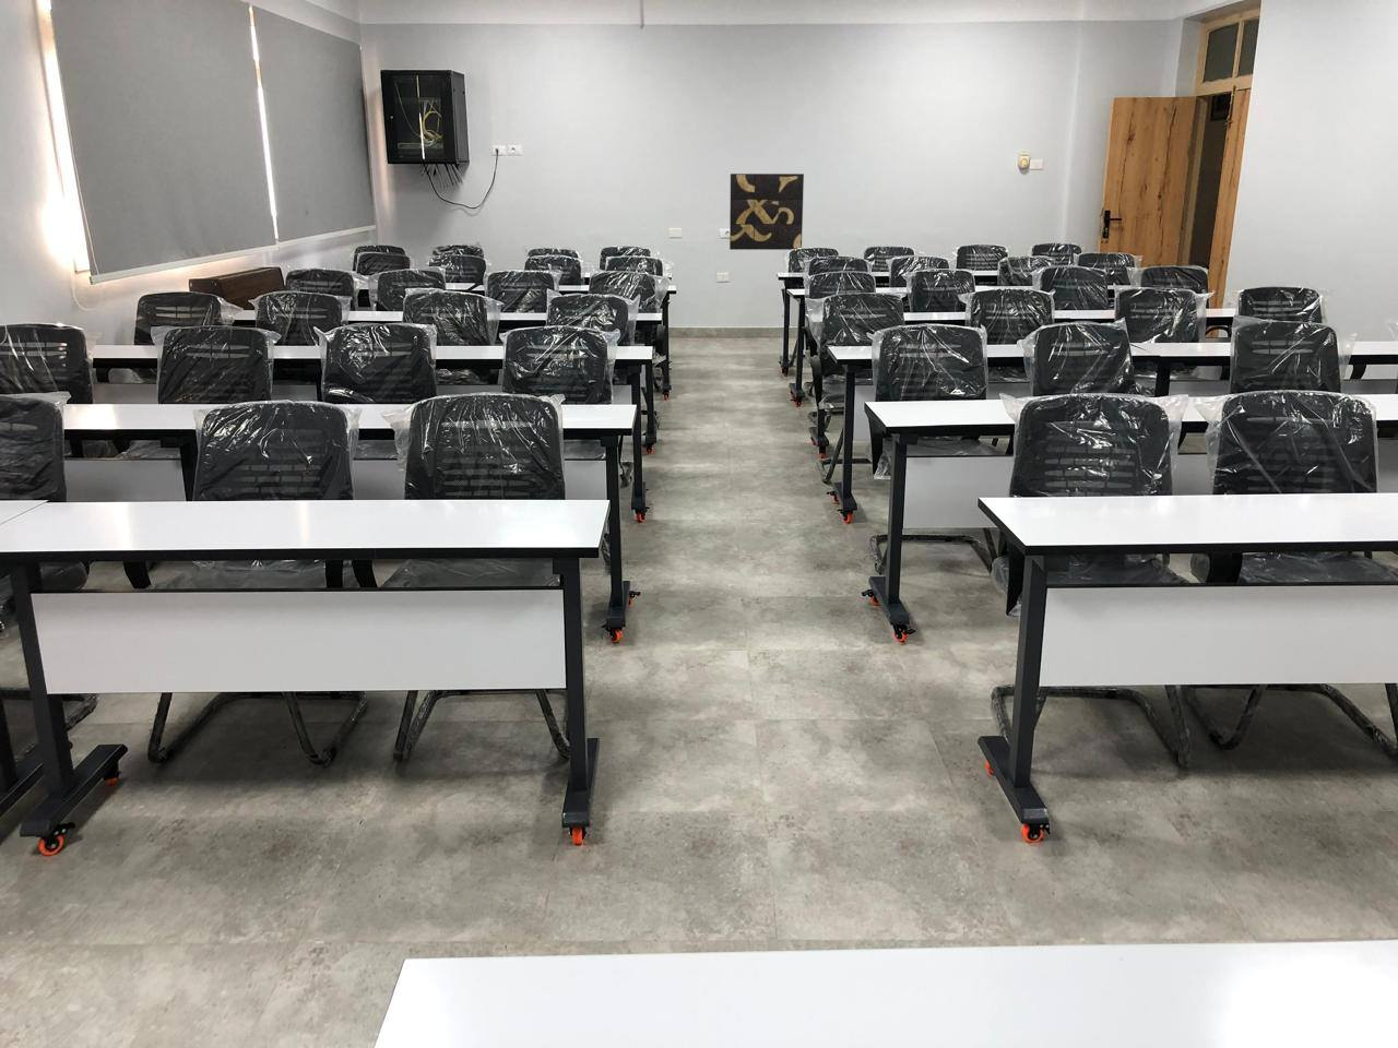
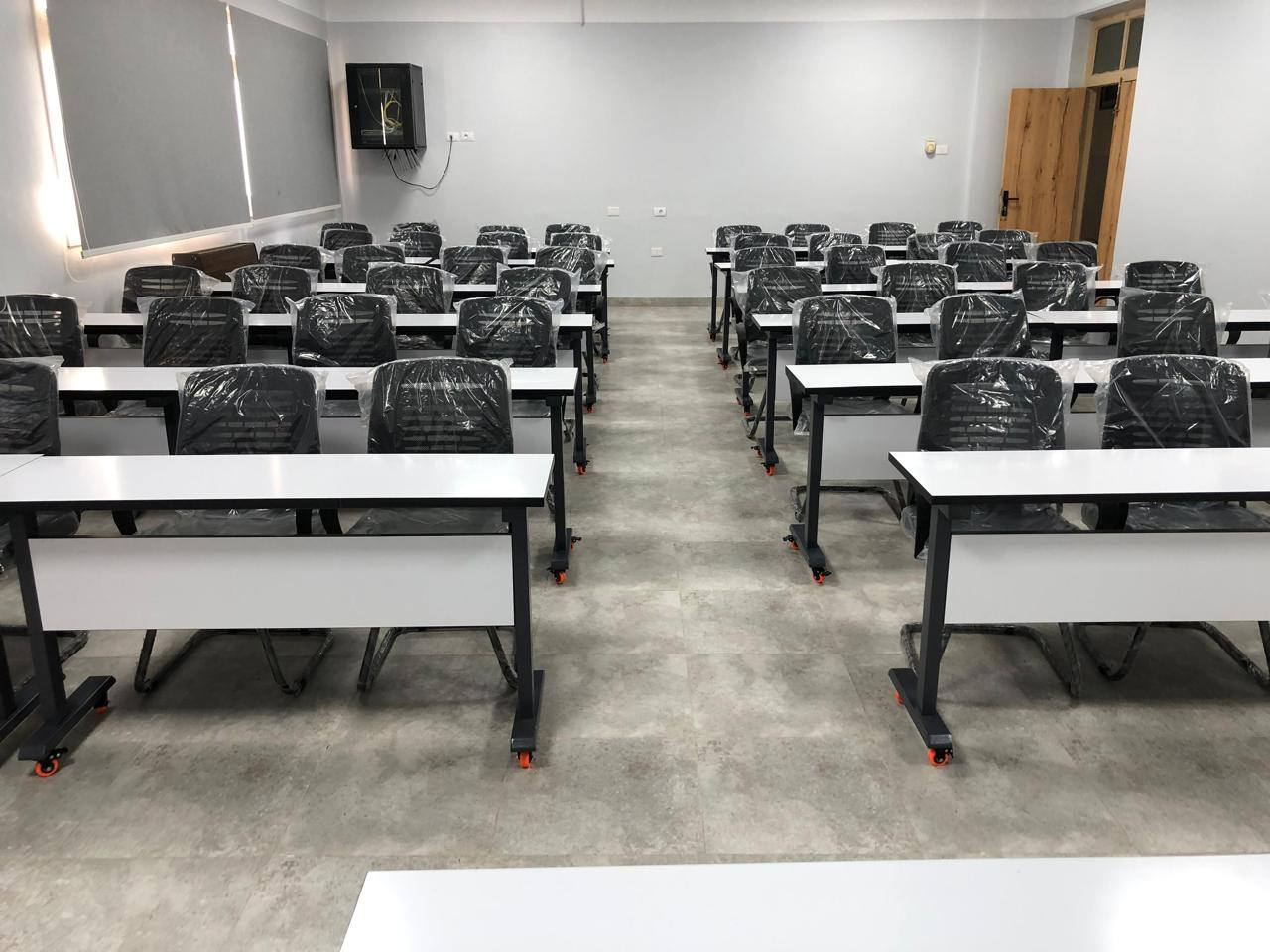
- wall art (766, 211)
